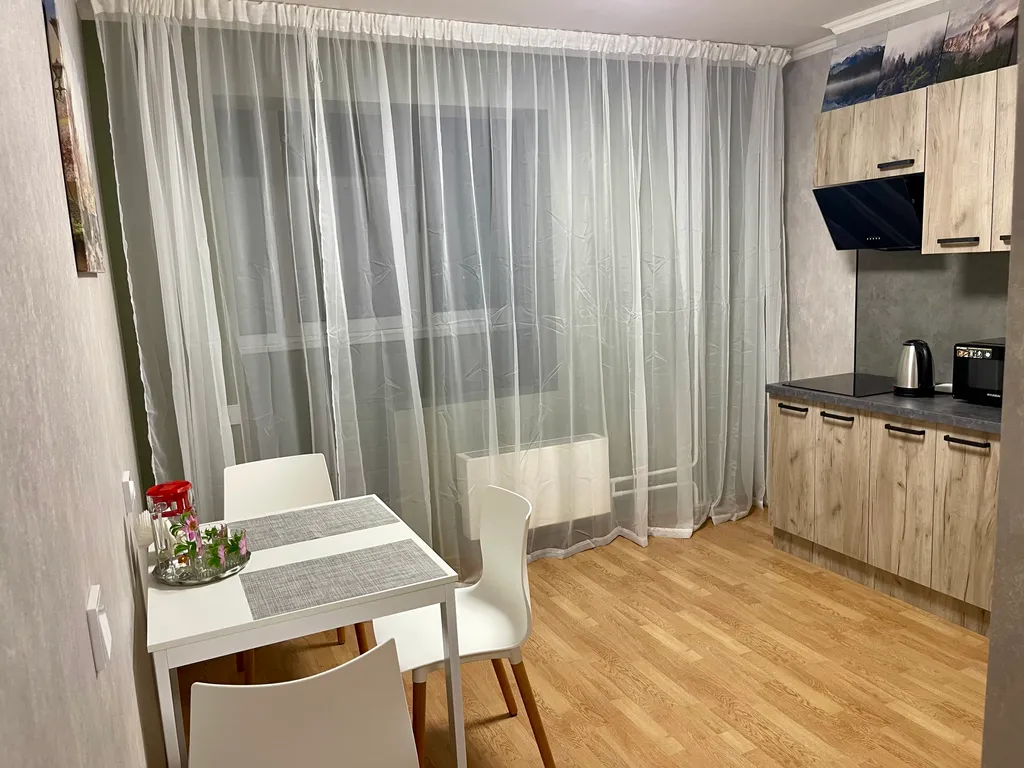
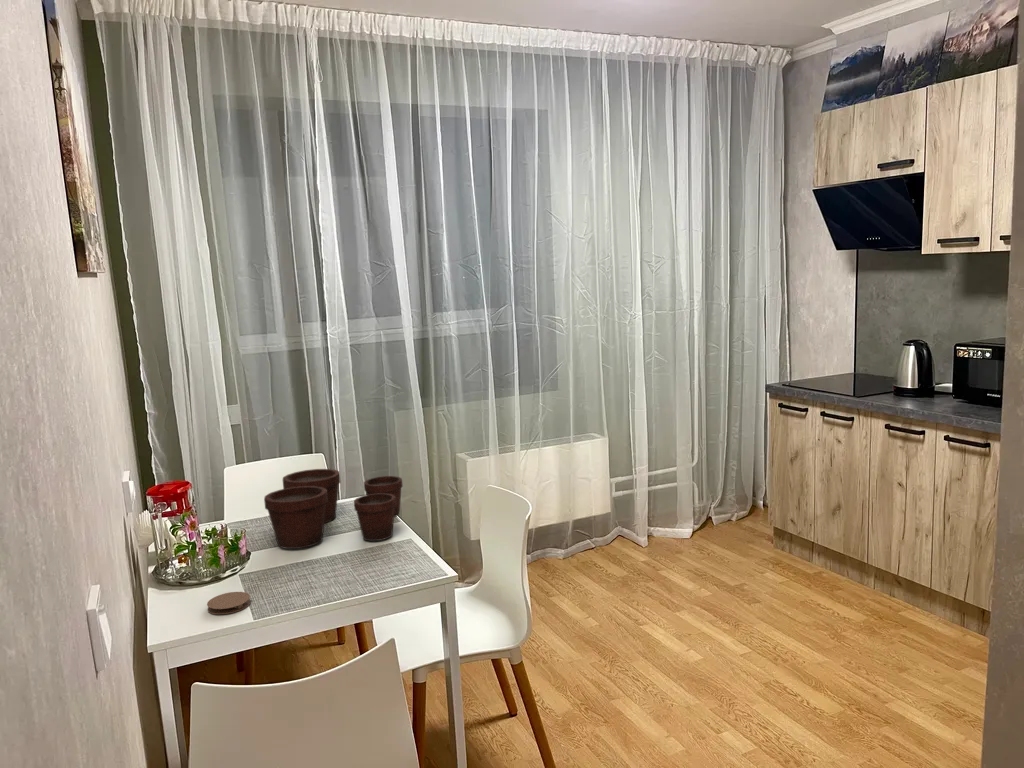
+ coaster (229, 602)
+ flower pot (336, 505)
